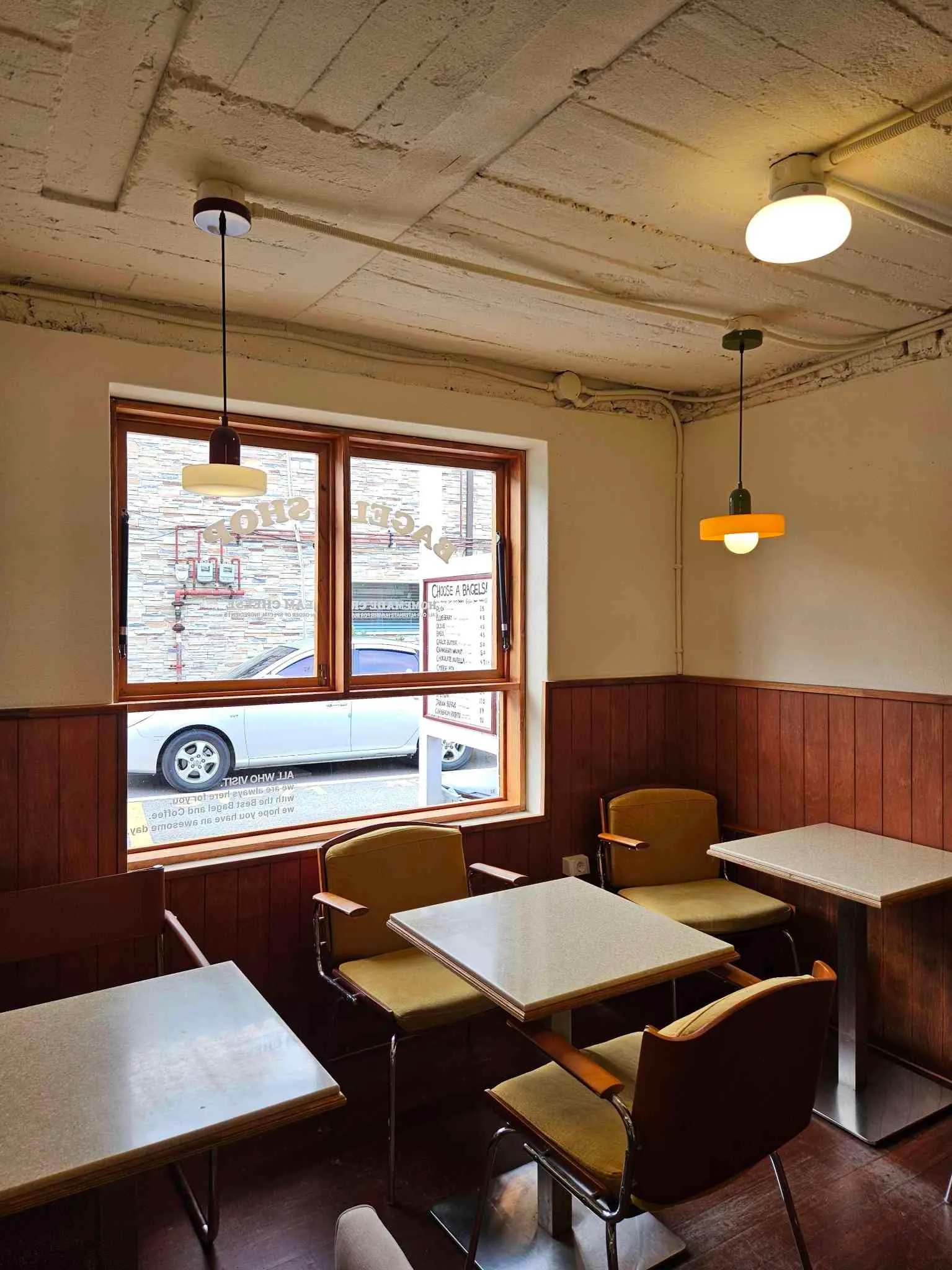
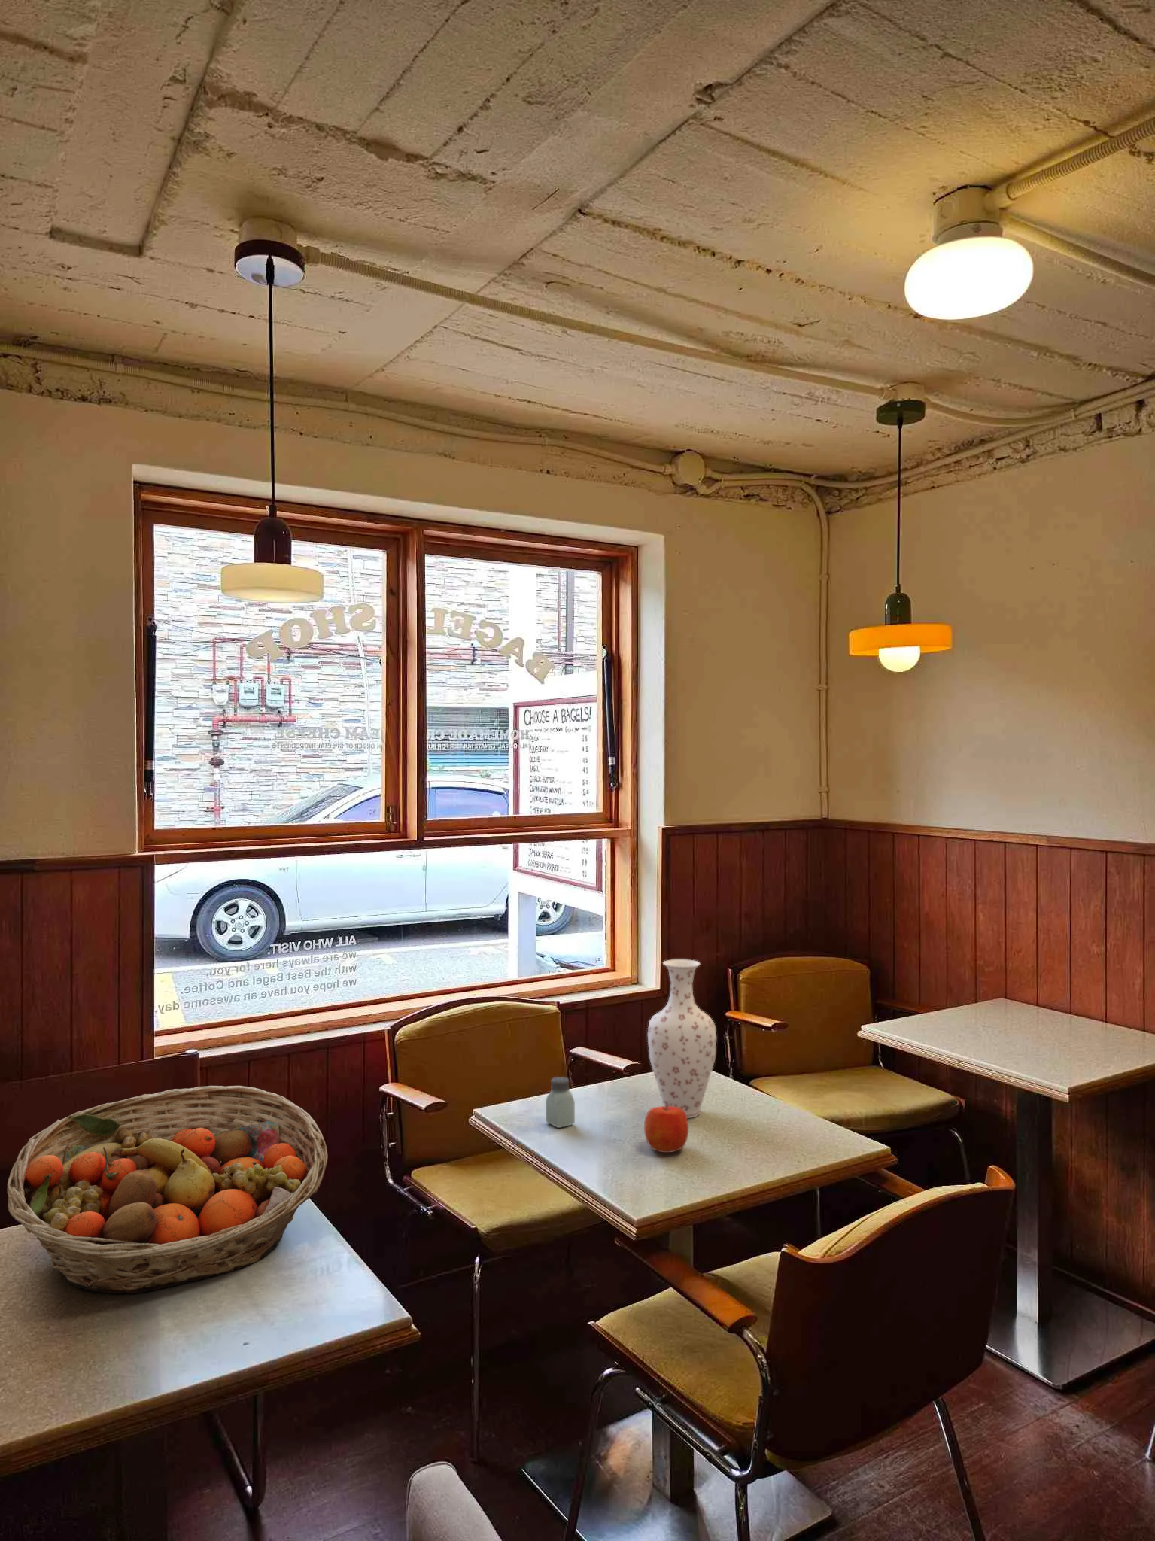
+ saltshaker (559, 1101)
+ vase (682, 1037)
+ fruit basket (176, 1182)
+ apple (666, 1125)
